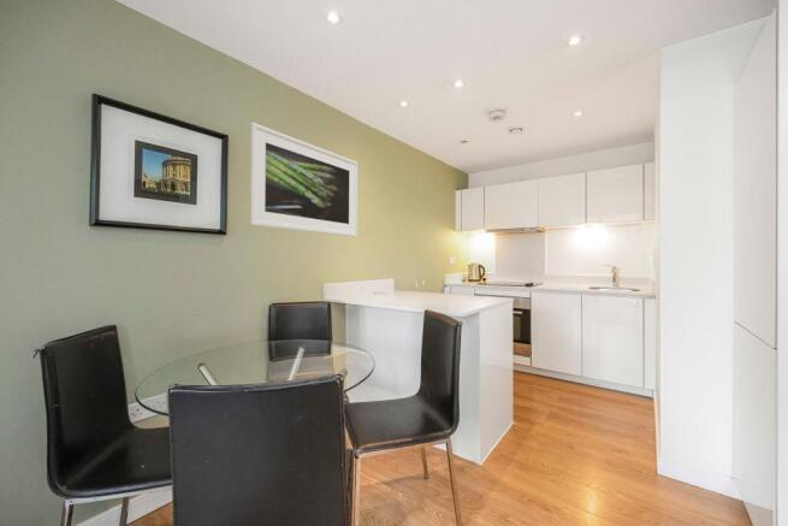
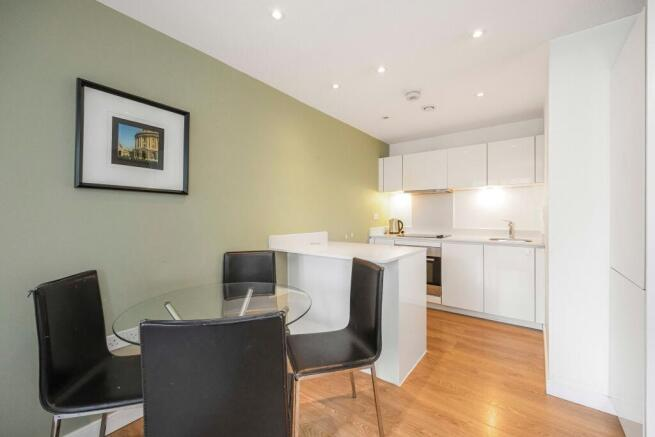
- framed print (312, 188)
